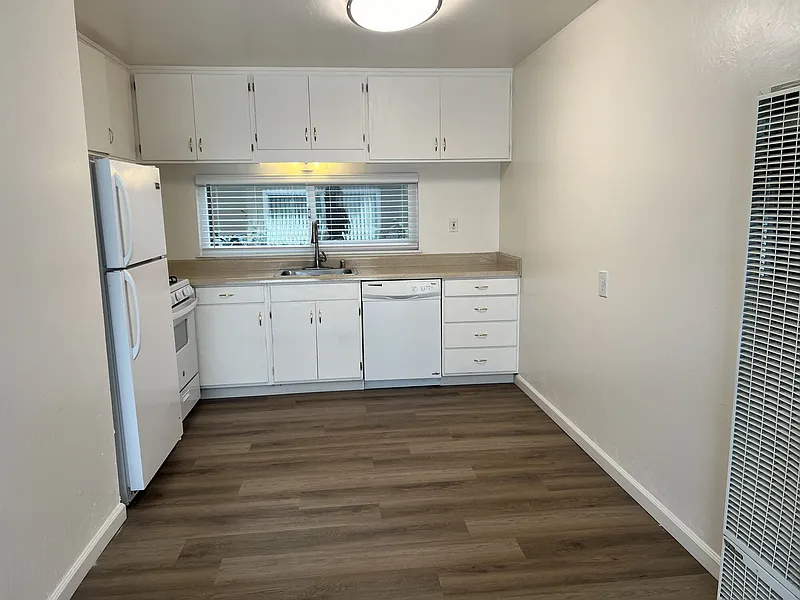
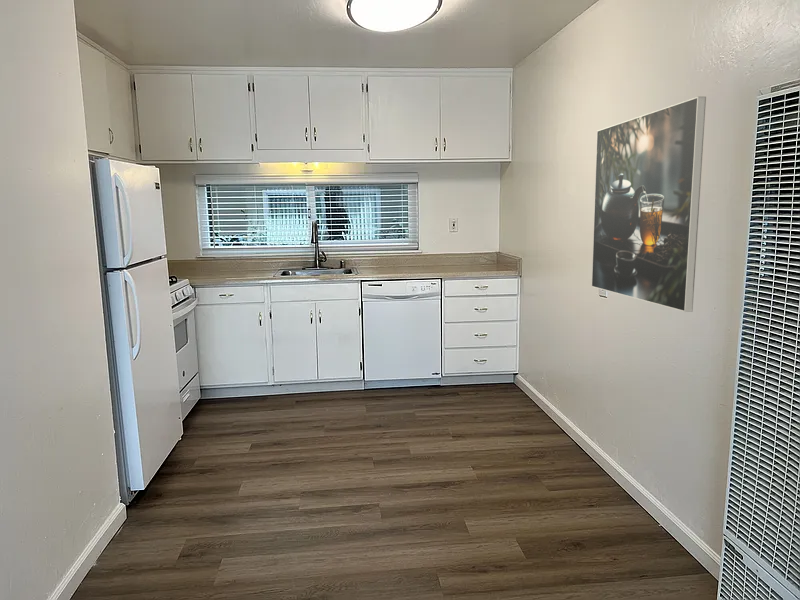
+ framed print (638, 209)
